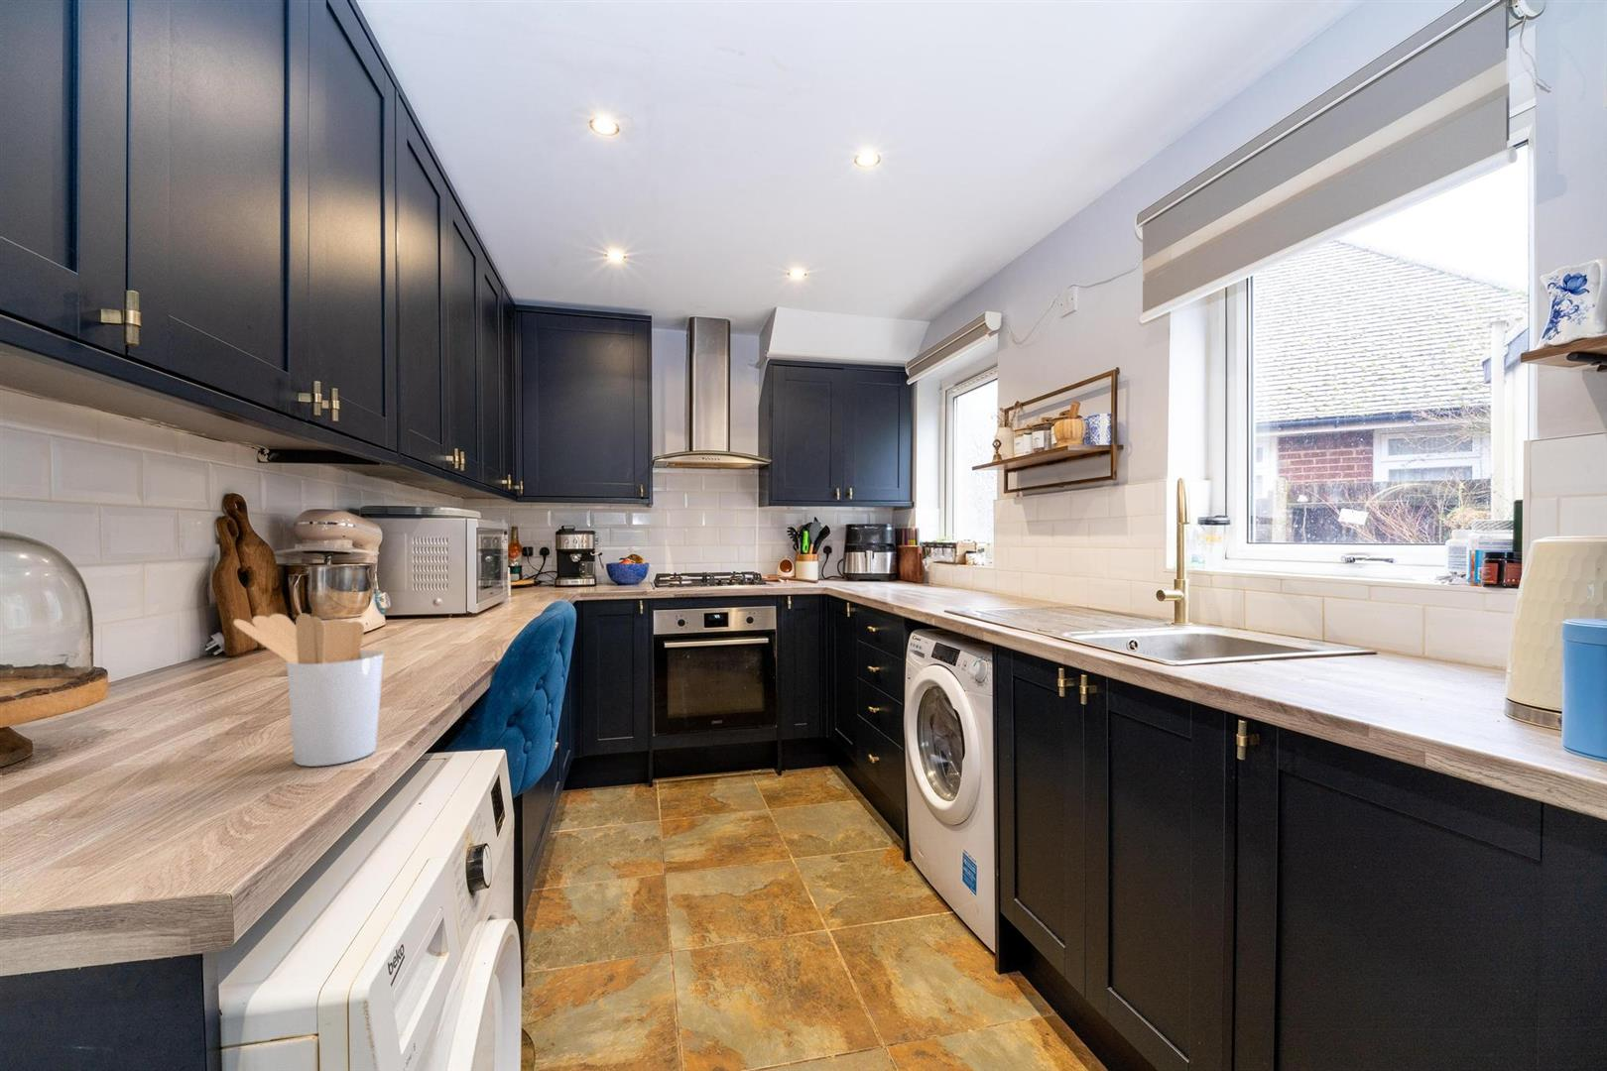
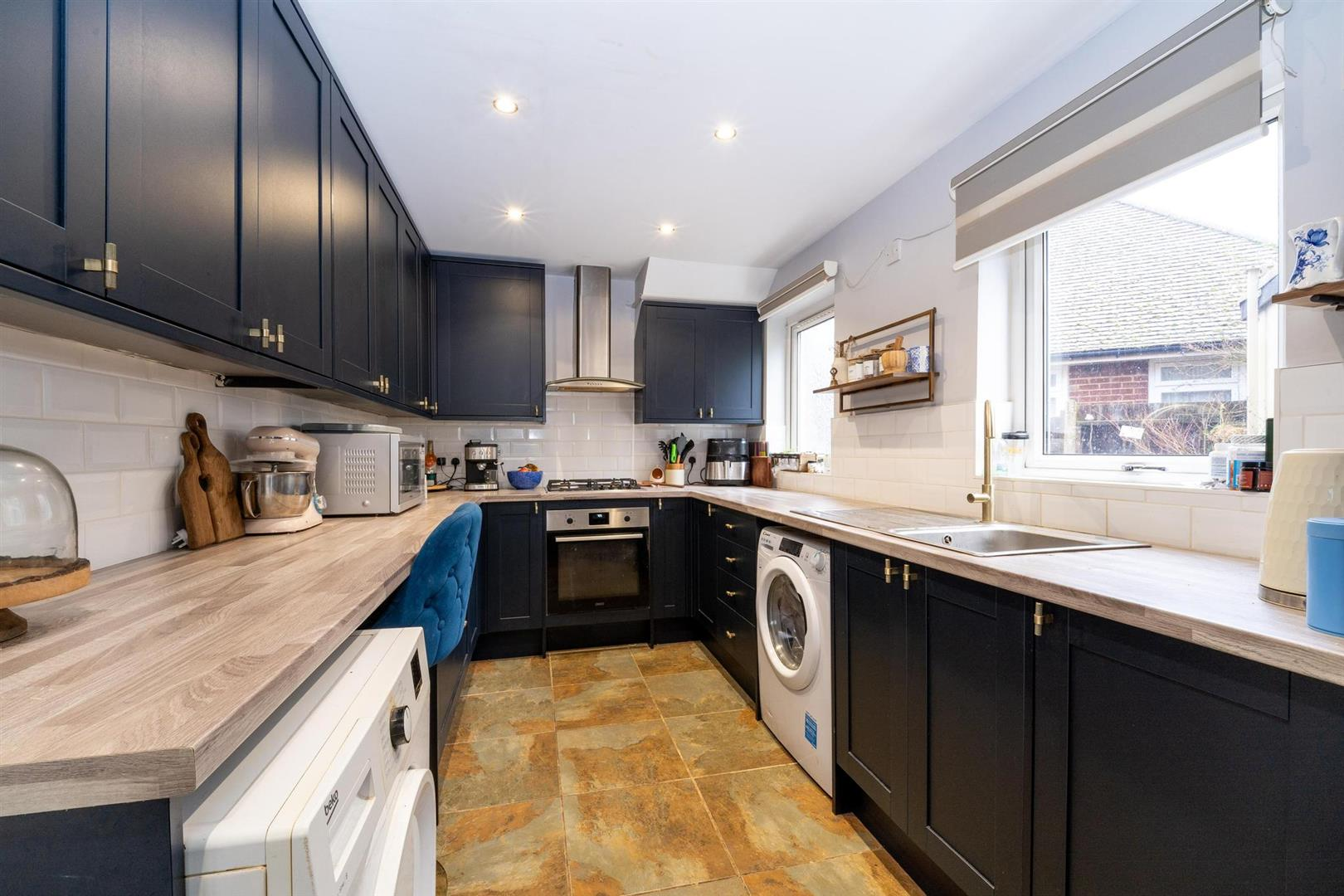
- utensil holder (312, 683)
